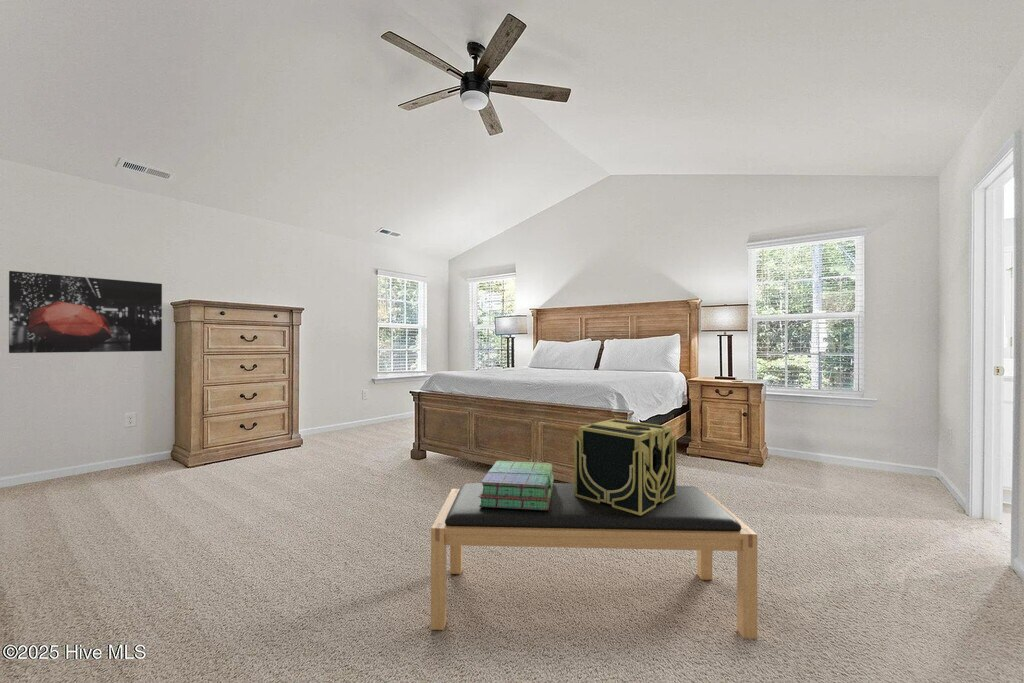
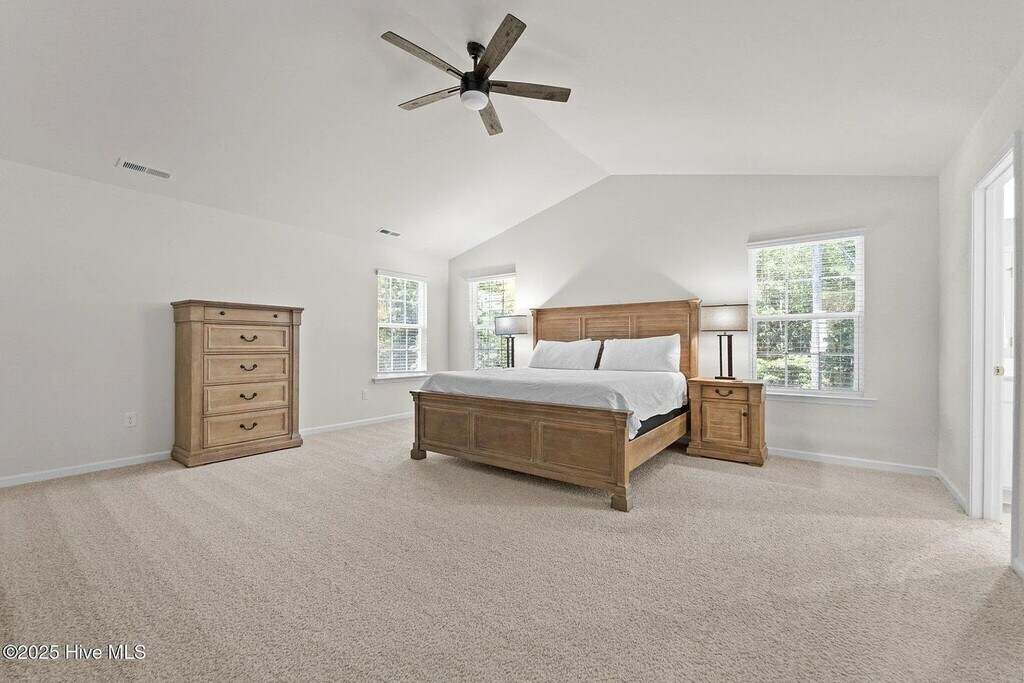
- bench (584, 547)
- wall art (92, 315)
- stack of books (519, 482)
- decorative box (625, 460)
